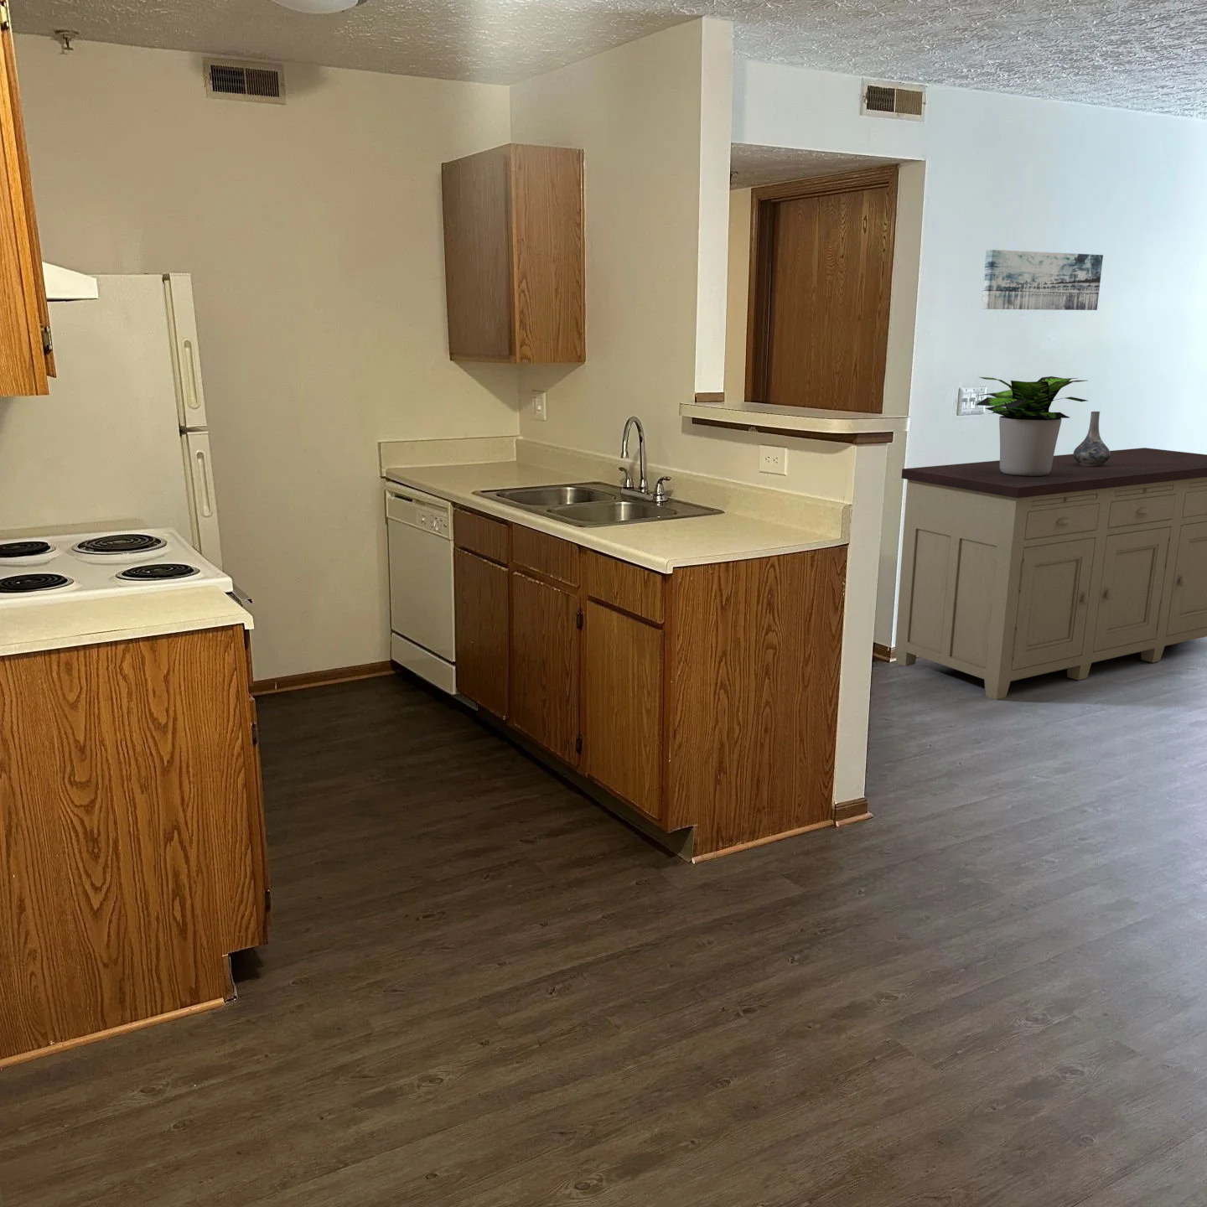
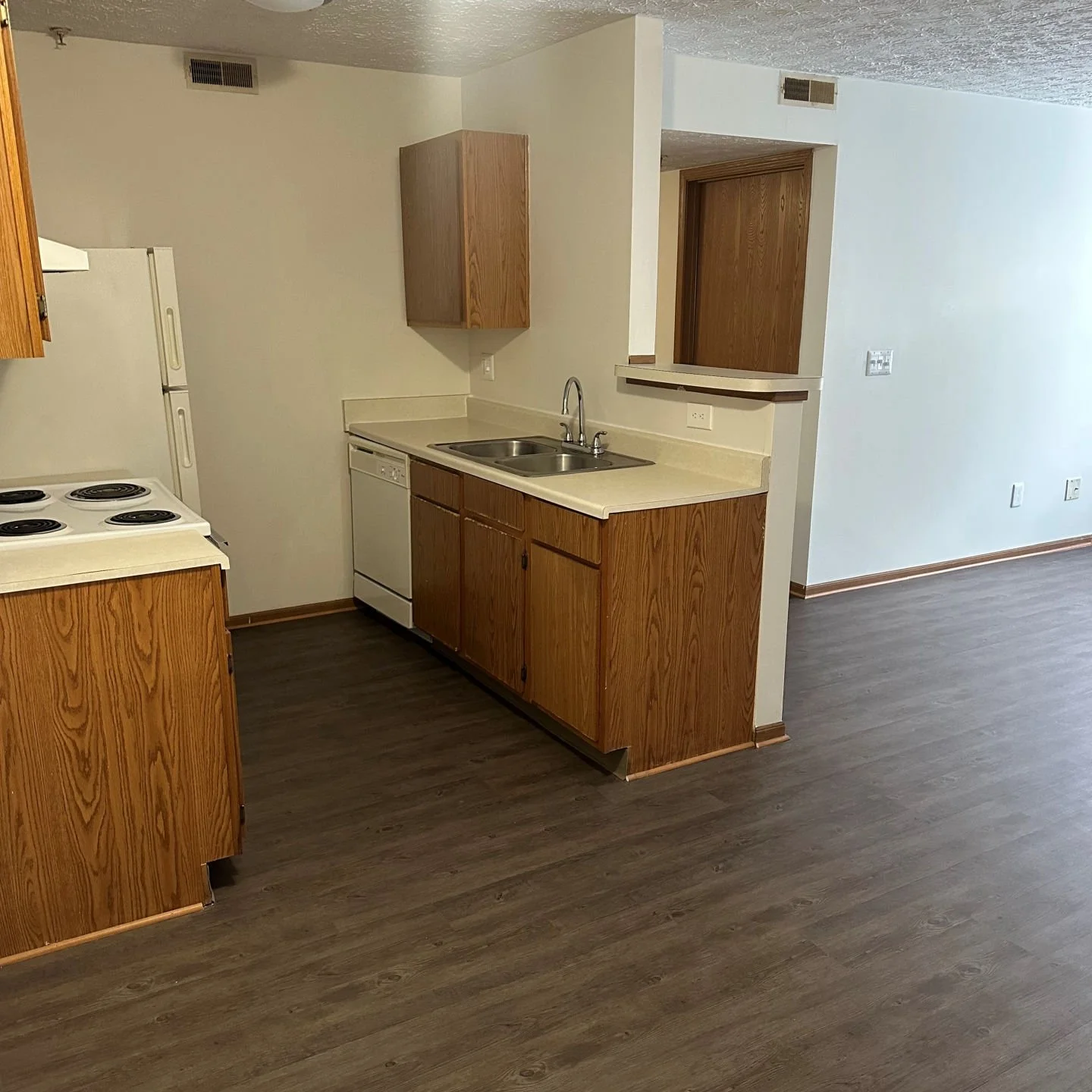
- wall art (1043, 281)
- decorative vase (1093, 438)
- sideboard (1079, 561)
- potted plant (1021, 426)
